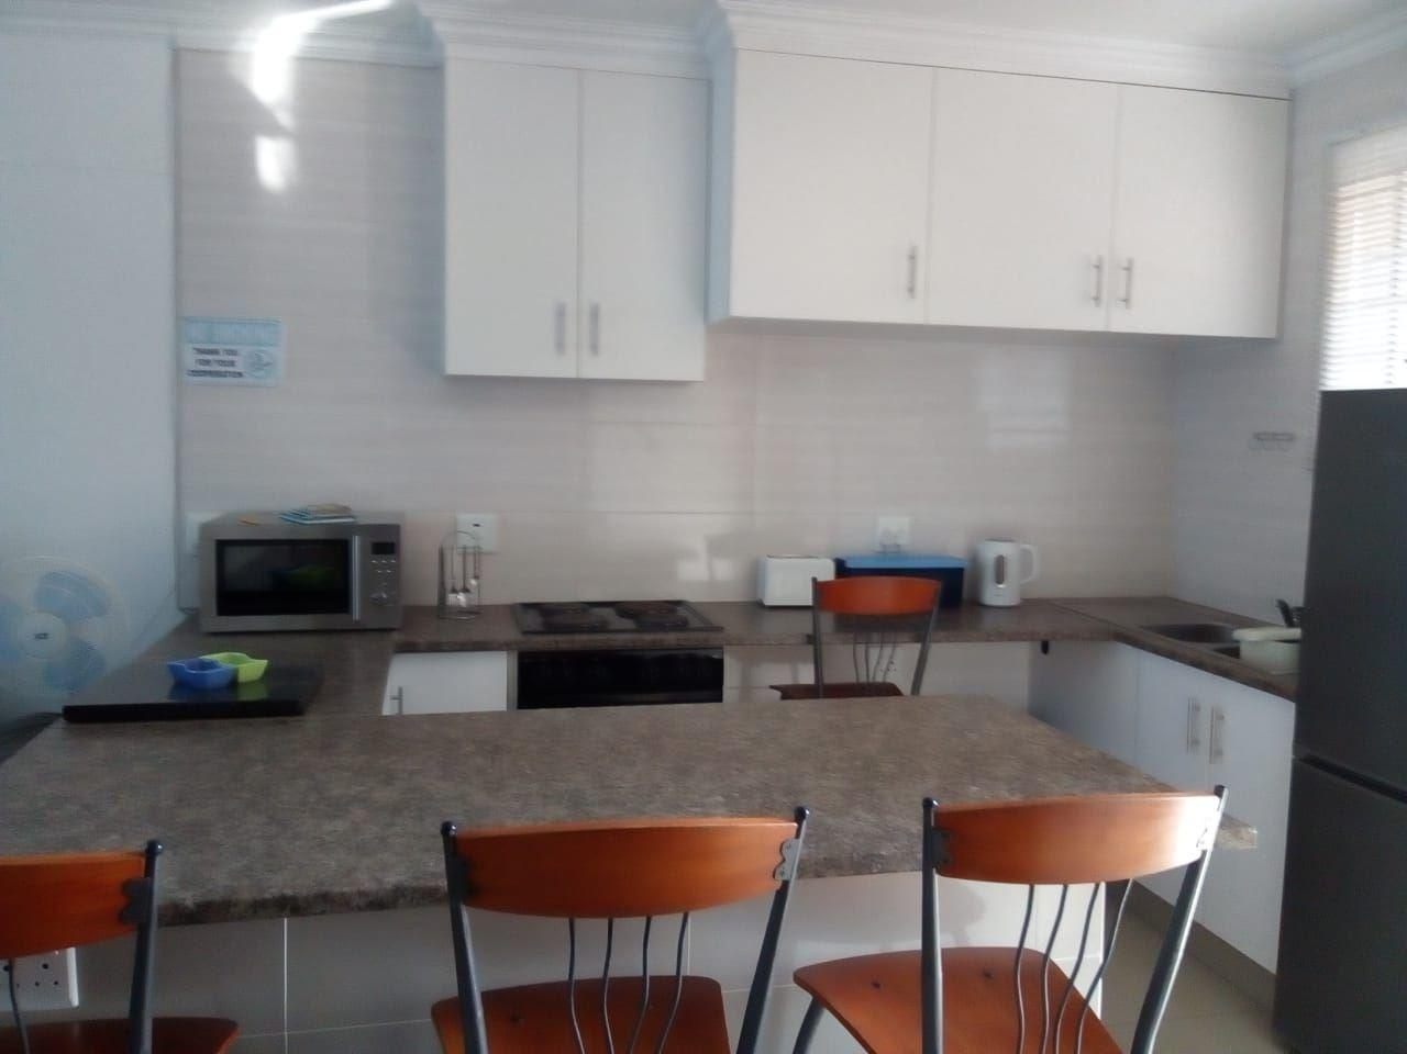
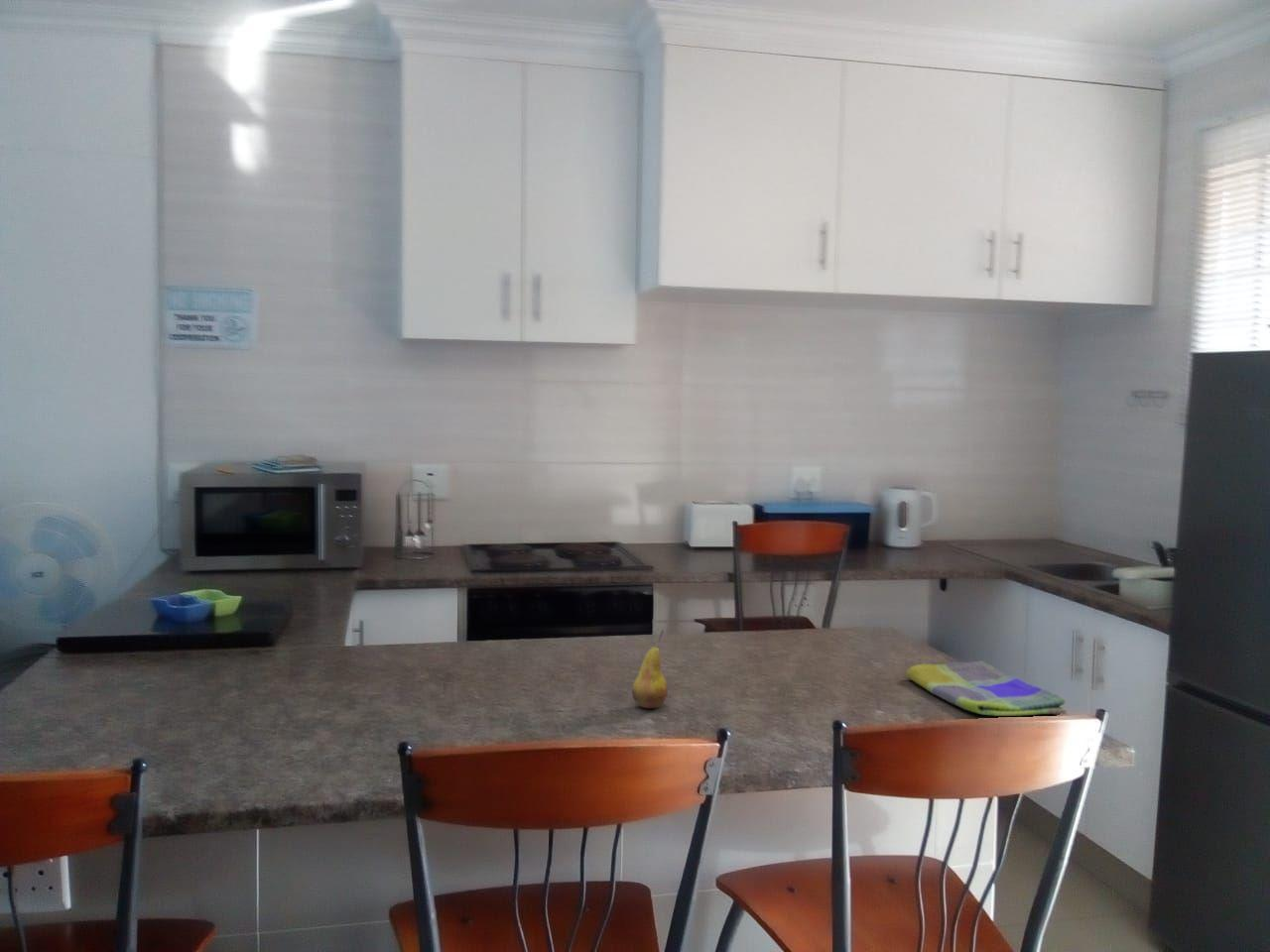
+ fruit (650, 669)
+ dish towel (981, 686)
